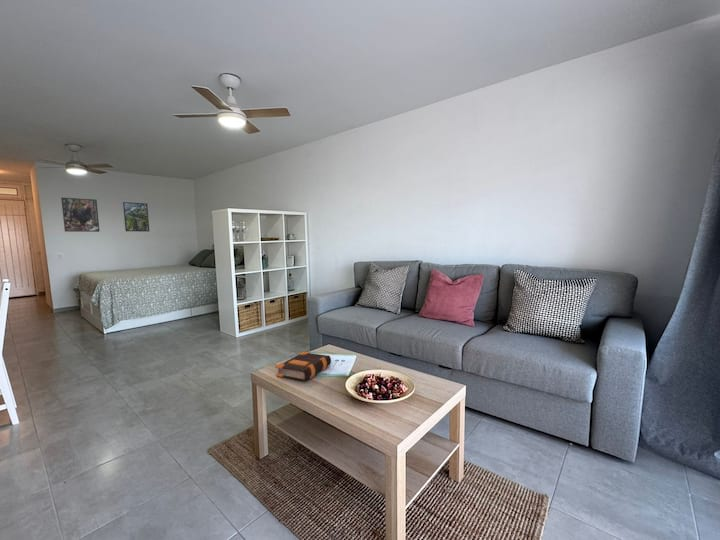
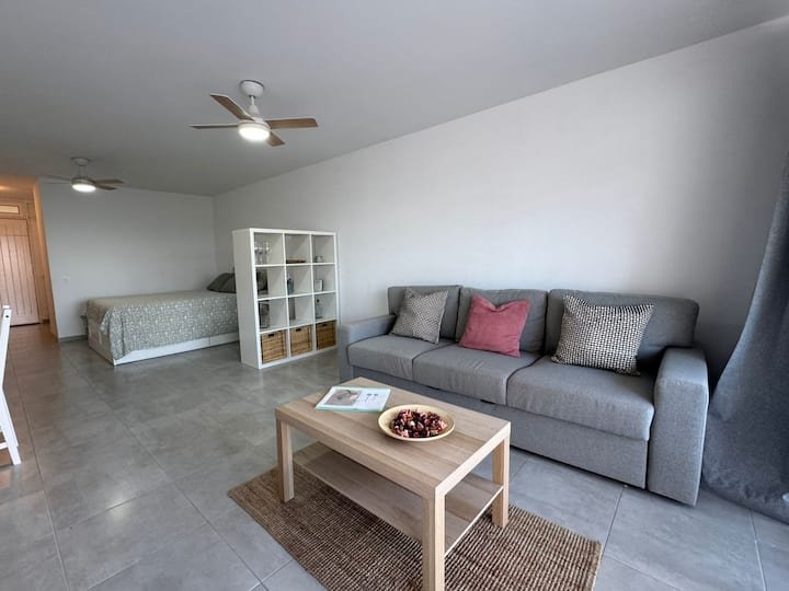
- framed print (81, 215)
- bible (306, 364)
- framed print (136, 217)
